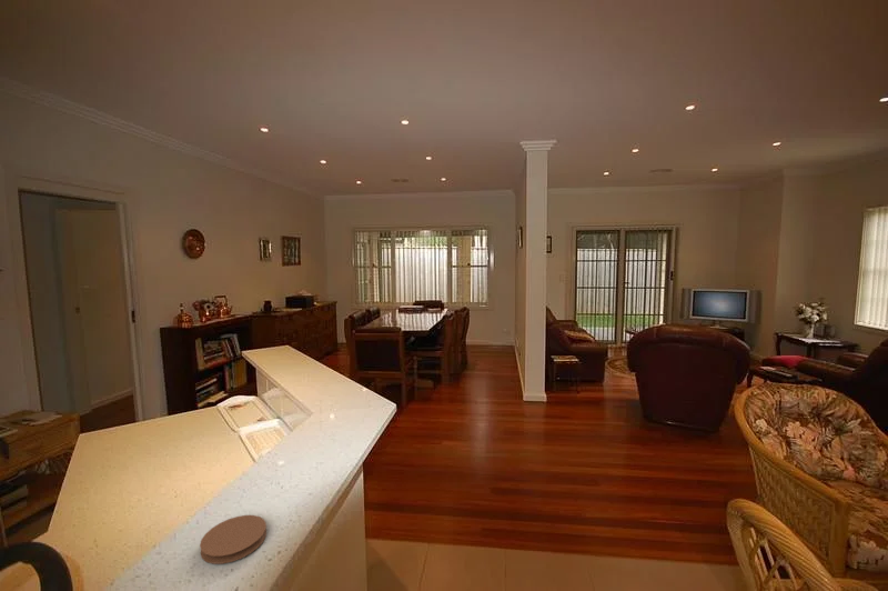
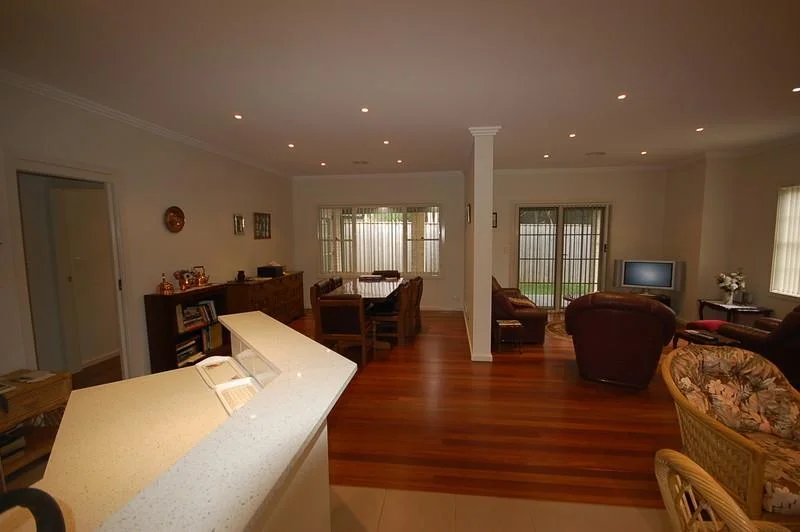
- coaster (234, 537)
